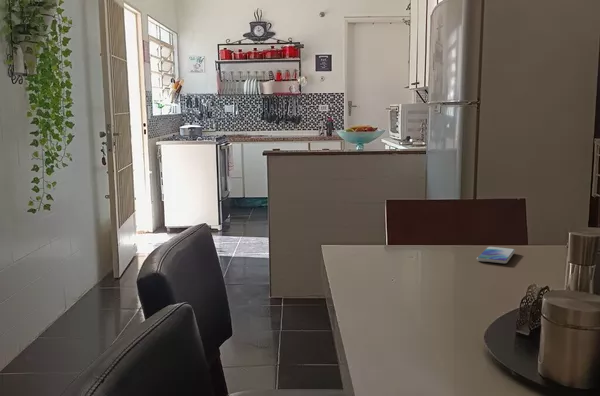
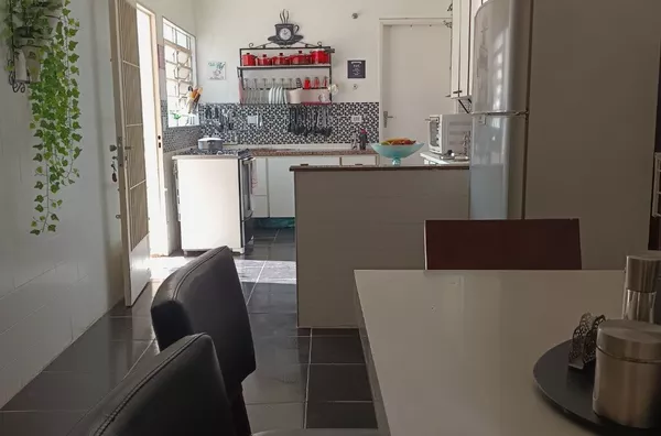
- smartphone (496, 254)
